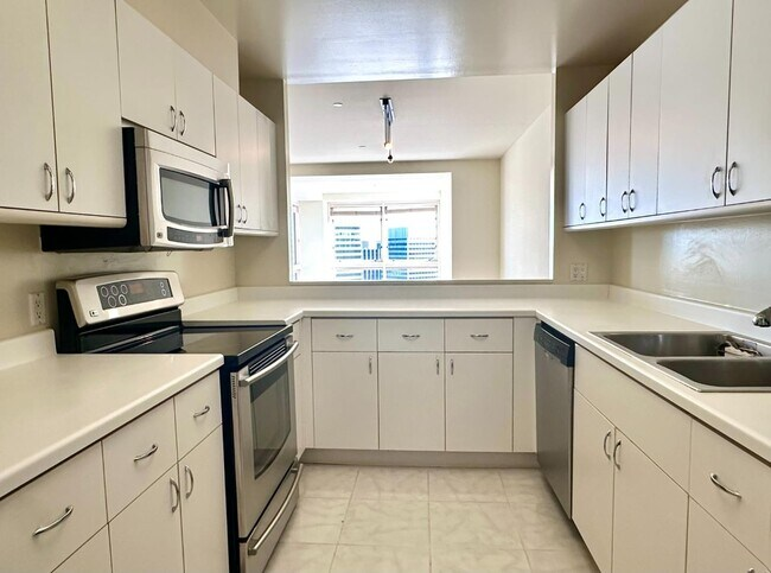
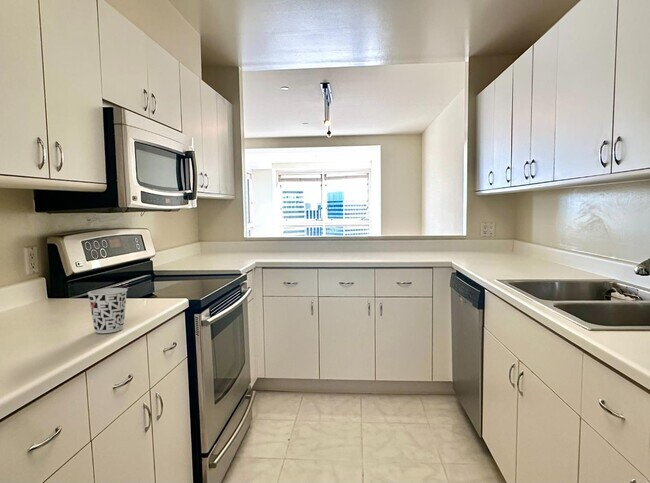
+ cup (108, 310)
